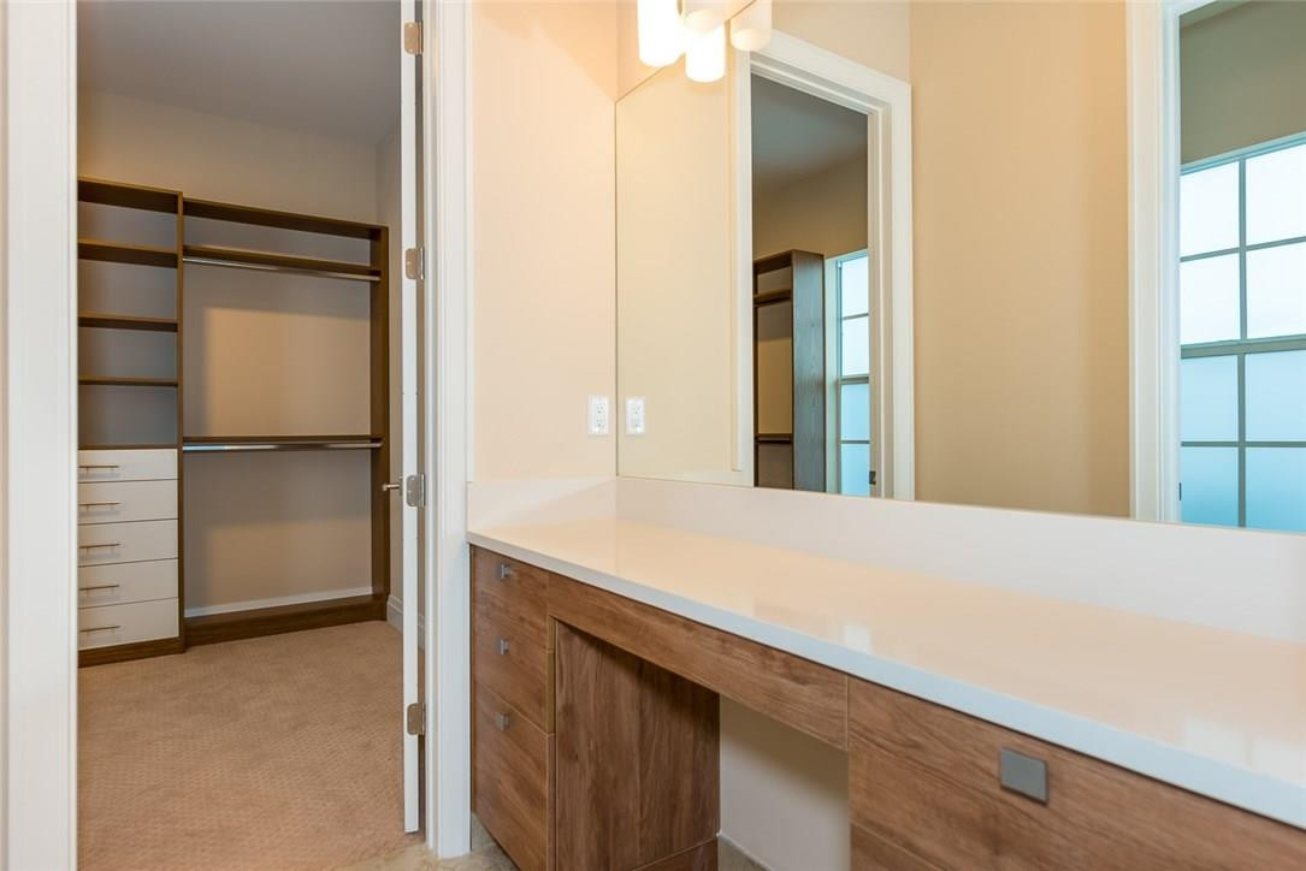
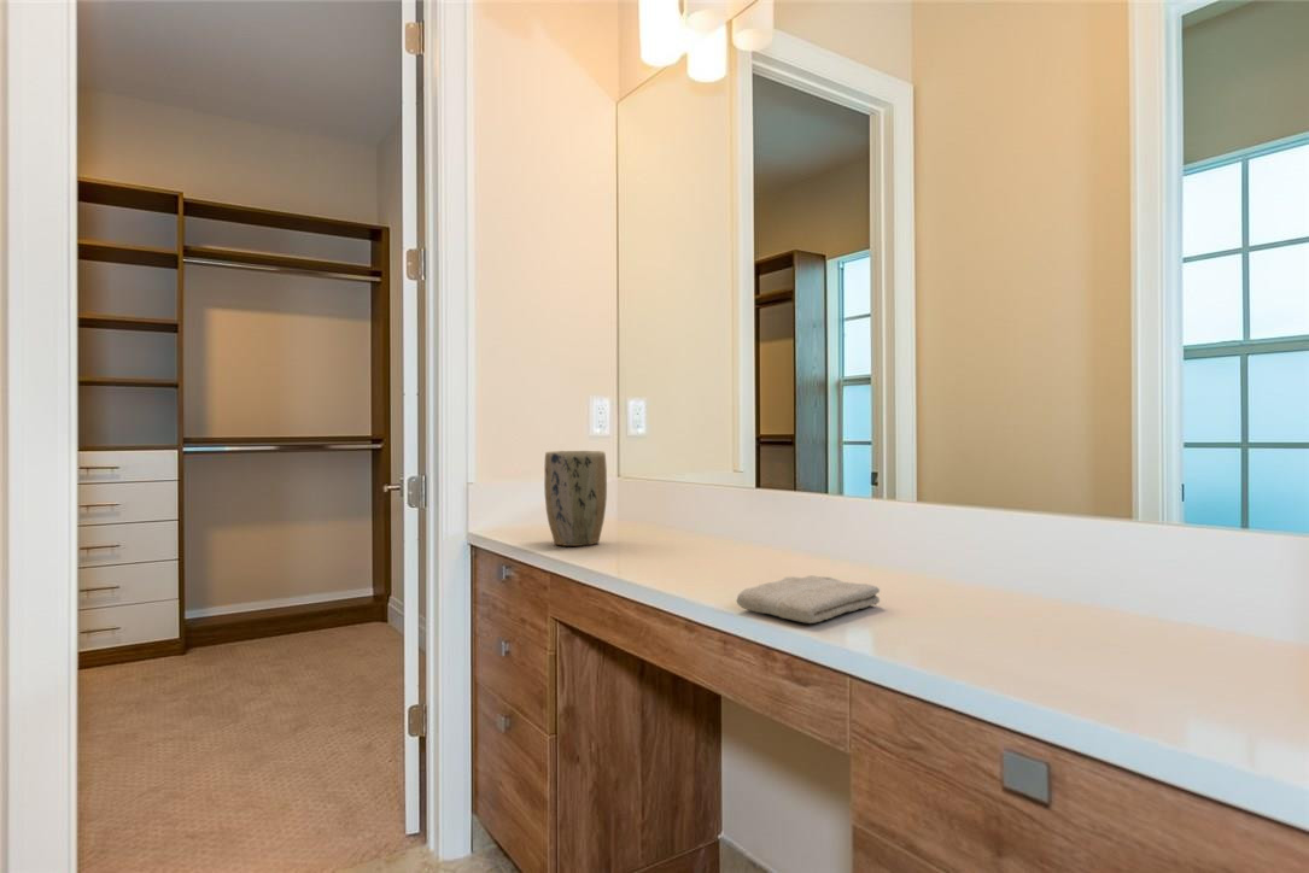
+ washcloth (811, 596)
+ plant pot (575, 497)
